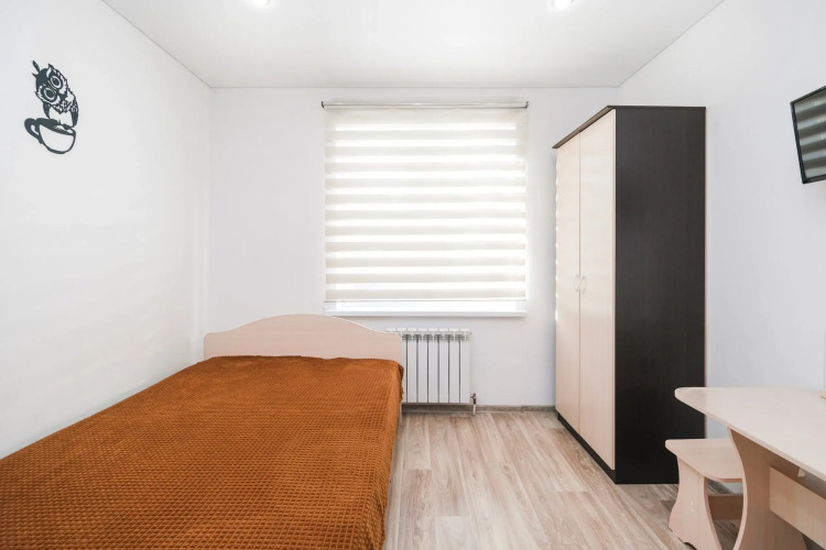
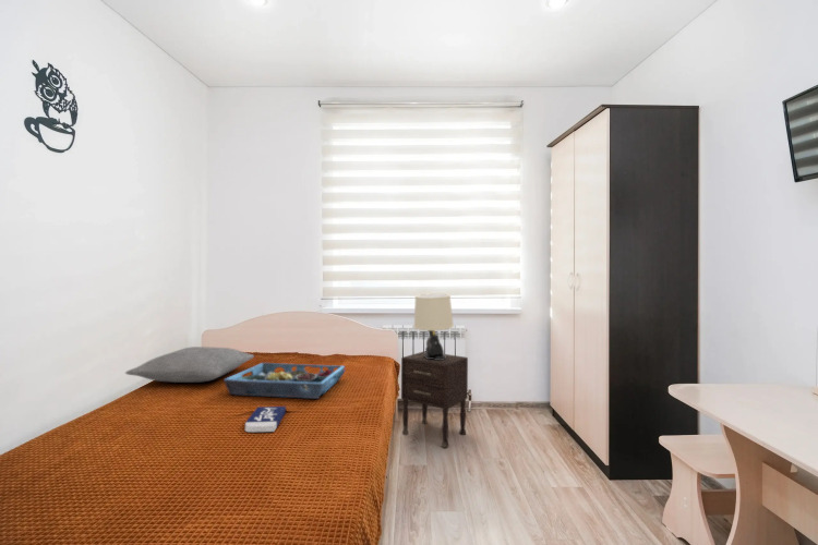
+ serving tray (288, 378)
+ book (265, 419)
+ table lamp (434, 326)
+ pillow (196, 363)
+ nightstand (433, 396)
